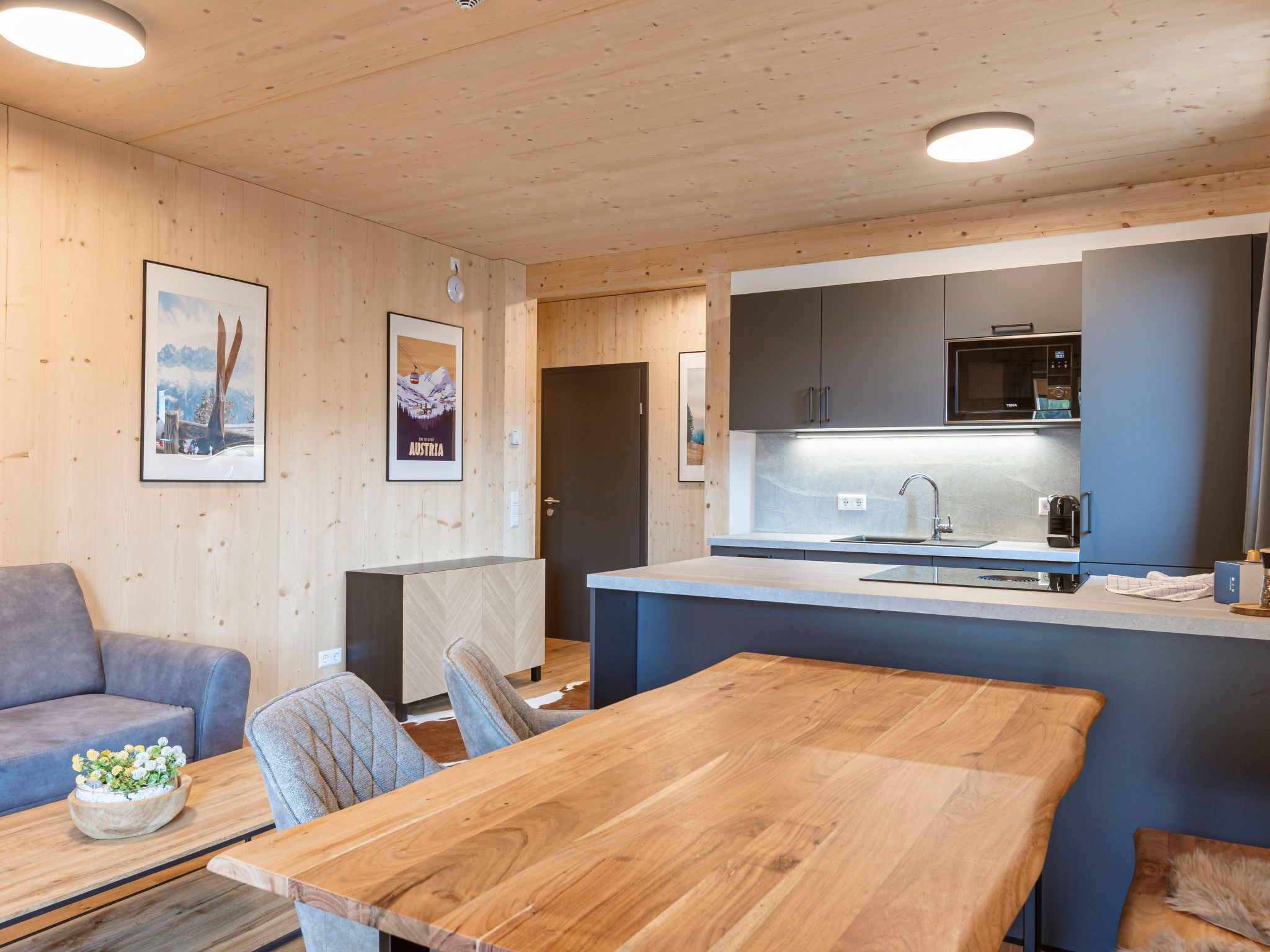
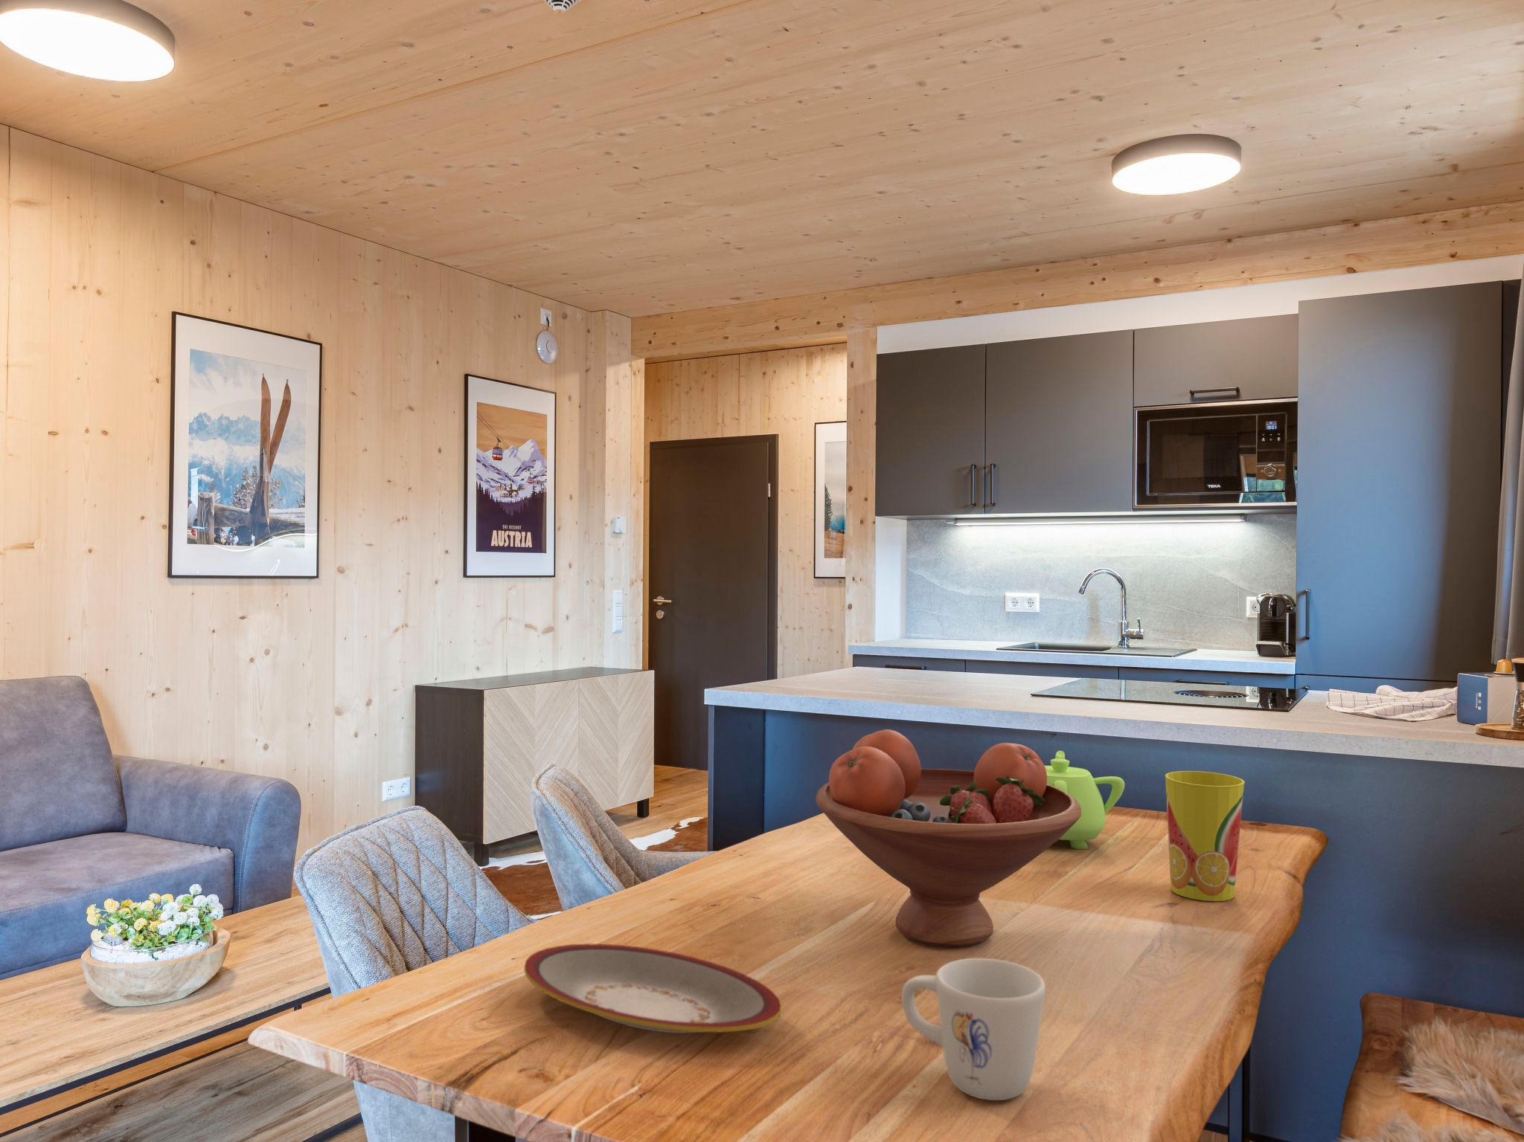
+ plate (647, 994)
+ mug (968, 1026)
+ teapot (1063, 791)
+ fruit bowl (946, 836)
+ cup (1204, 835)
